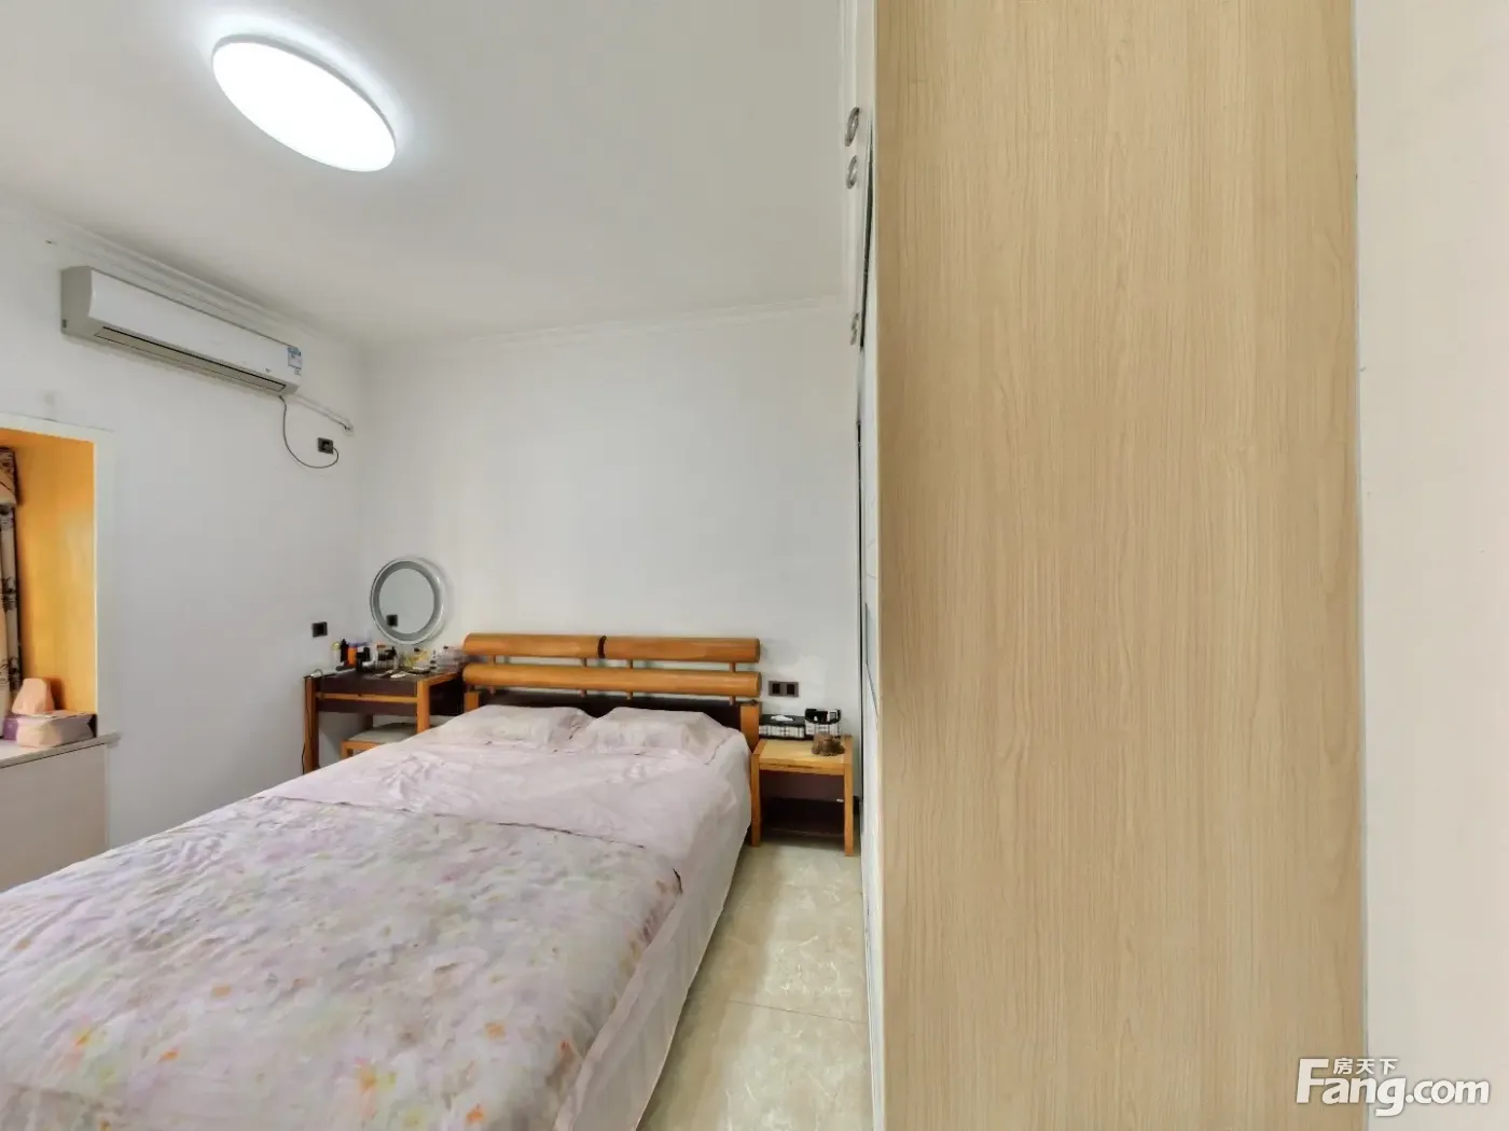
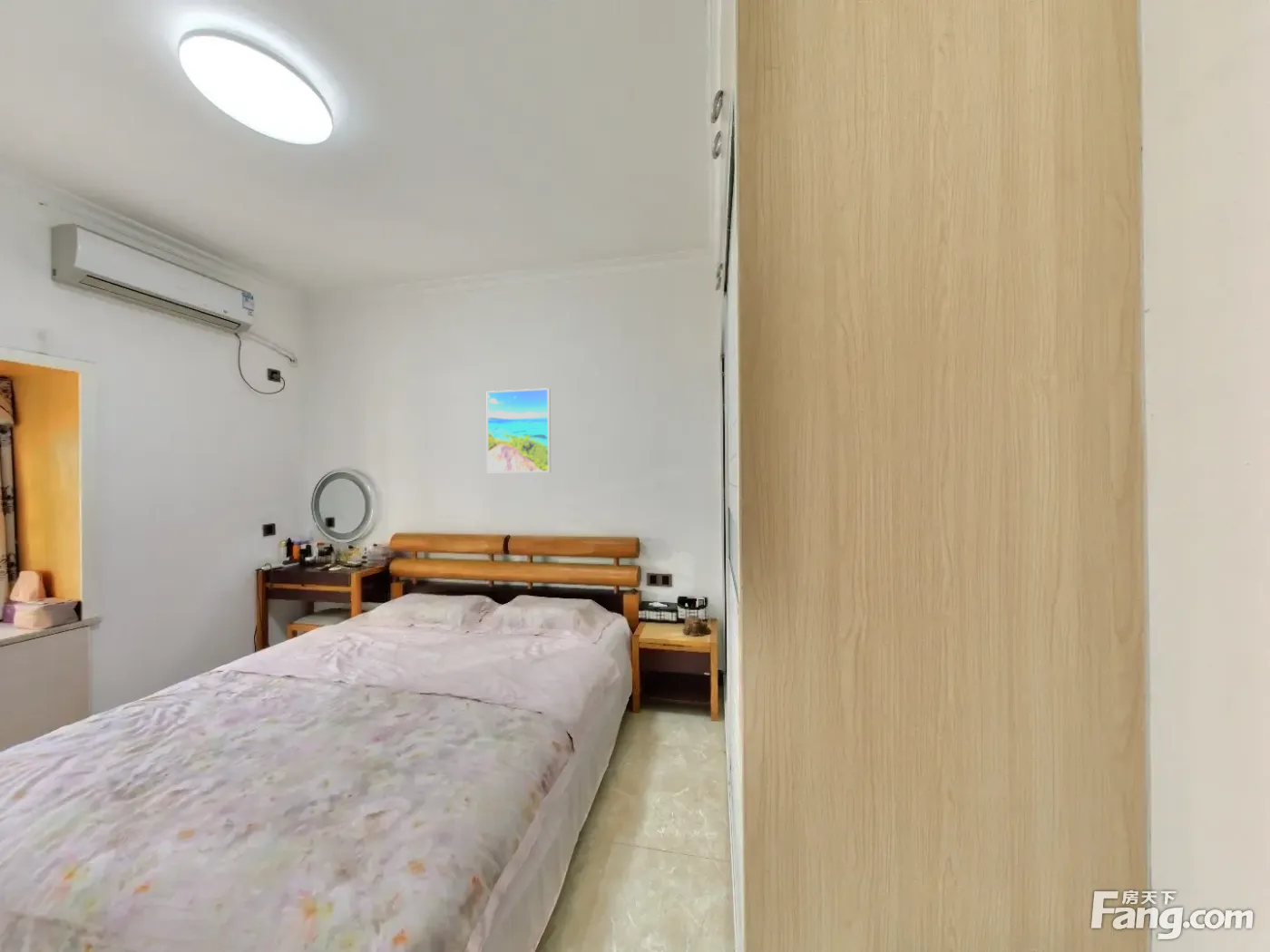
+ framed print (518, 431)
